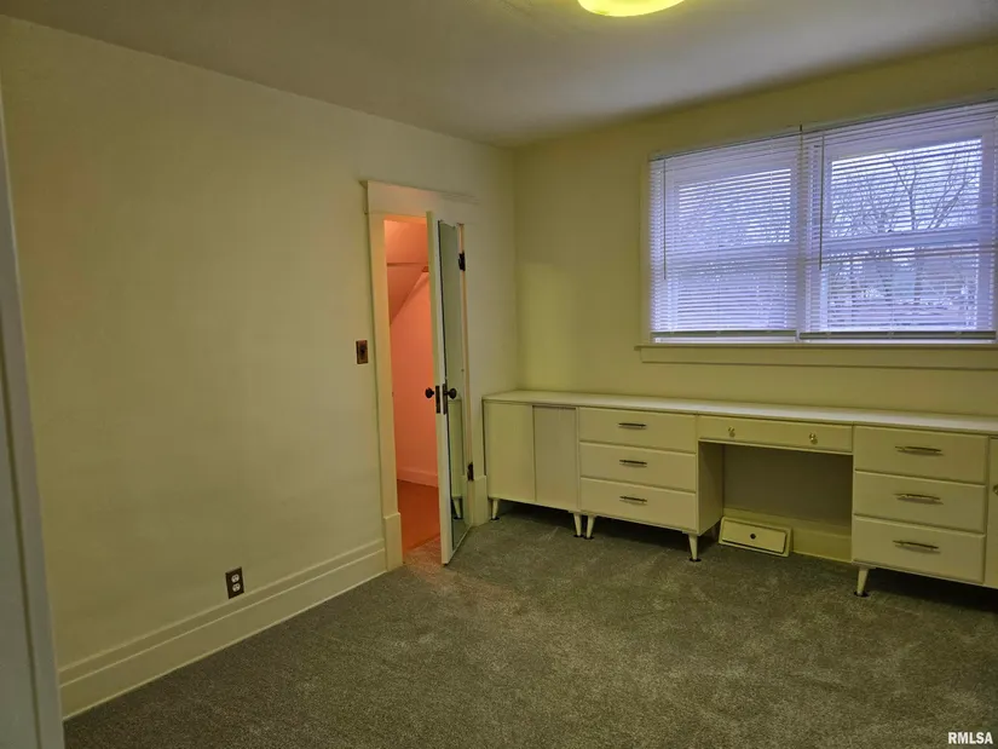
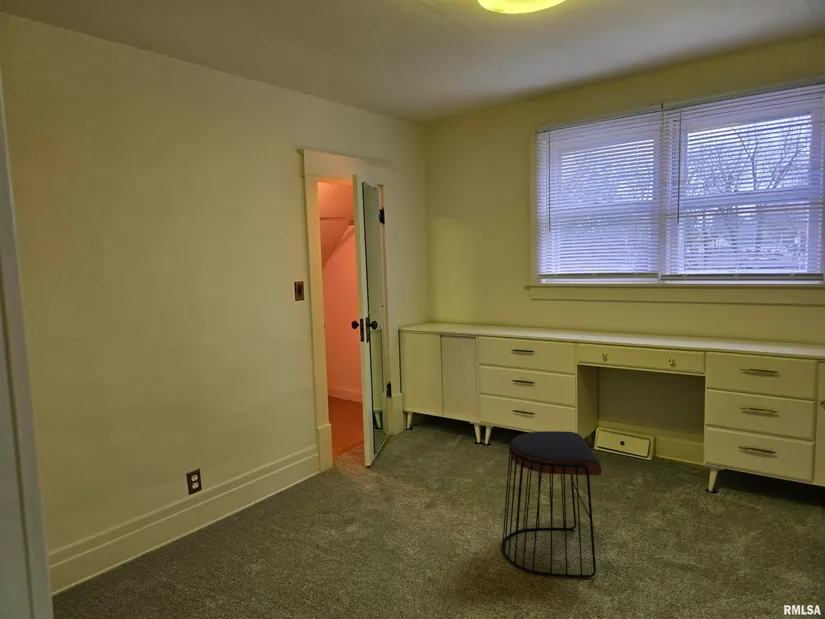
+ stool (550, 497)
